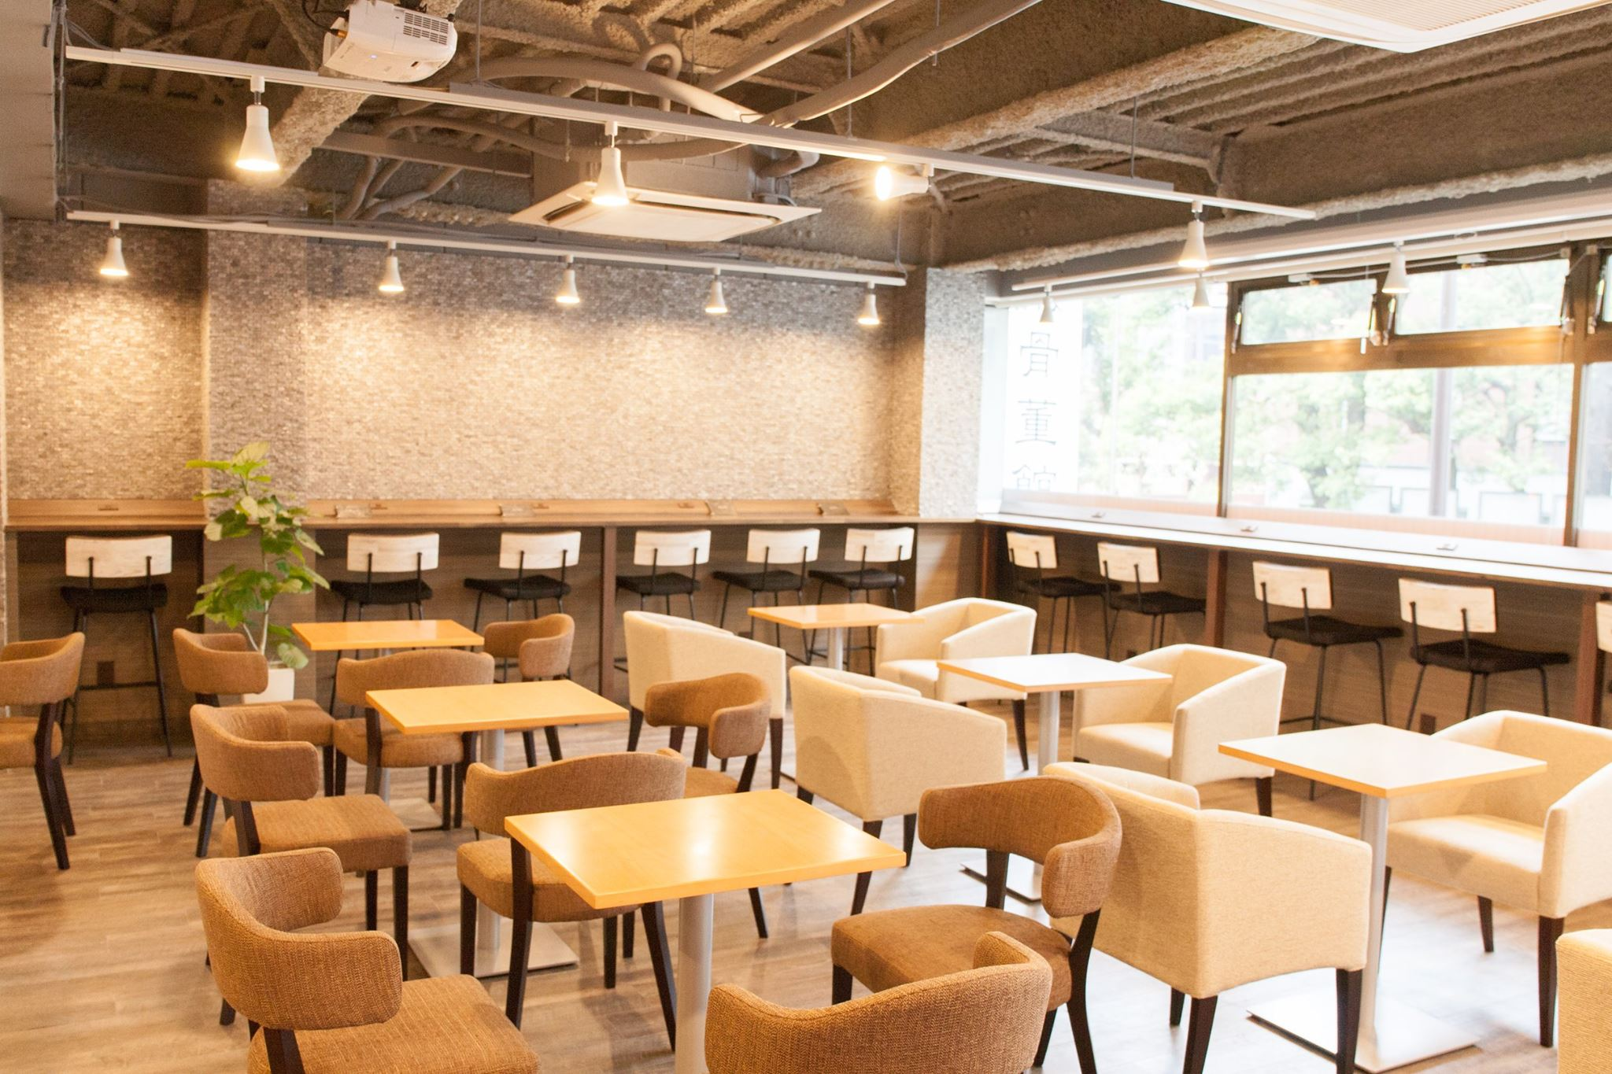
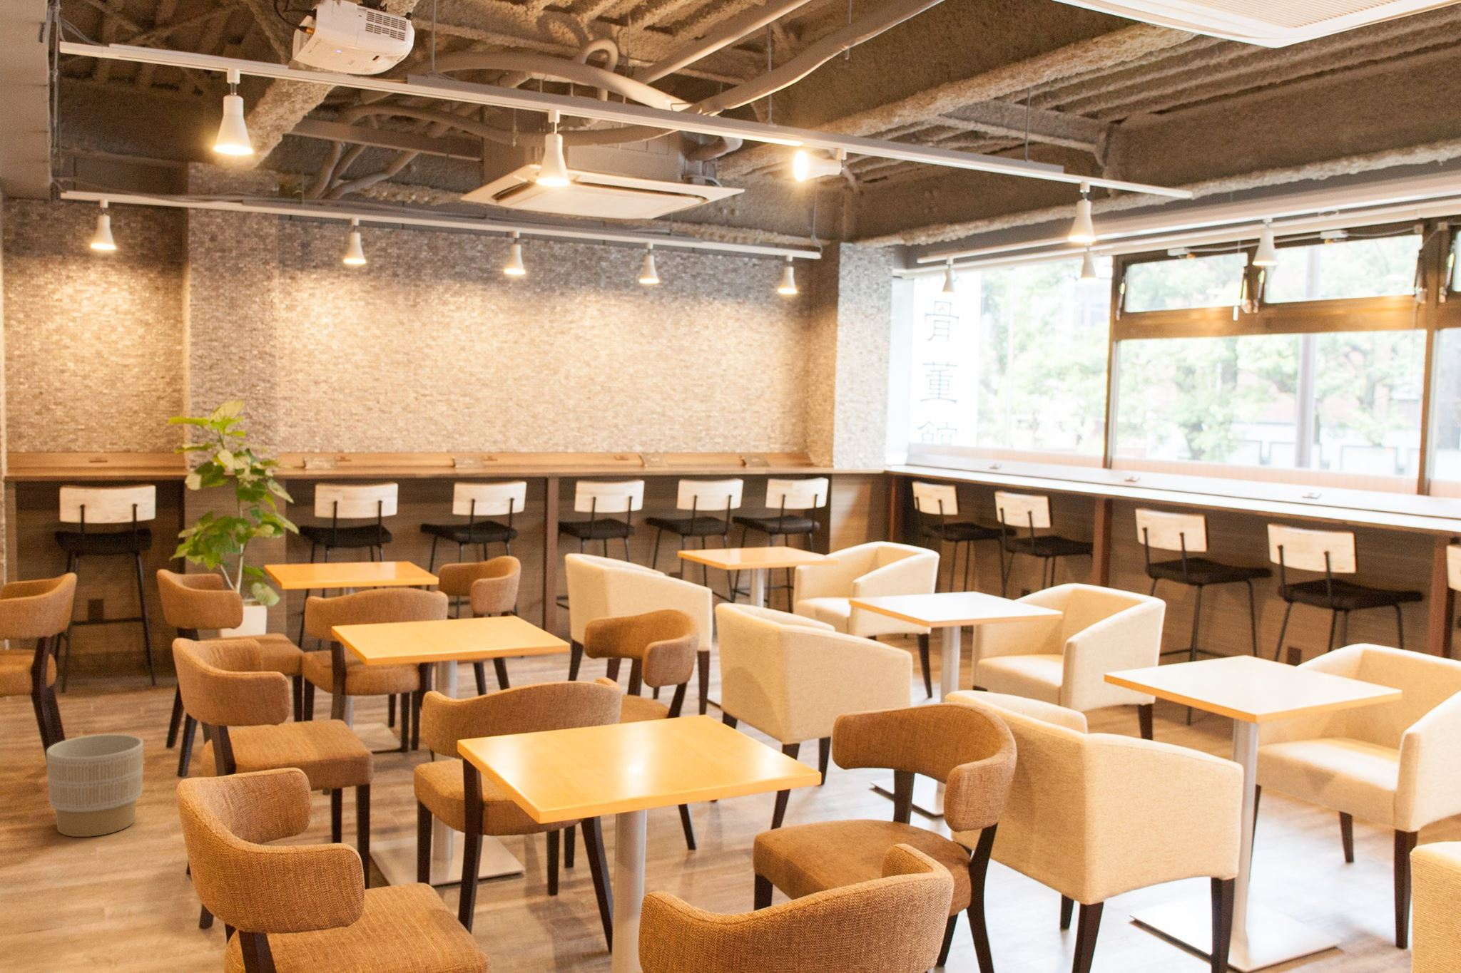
+ planter (96, 785)
